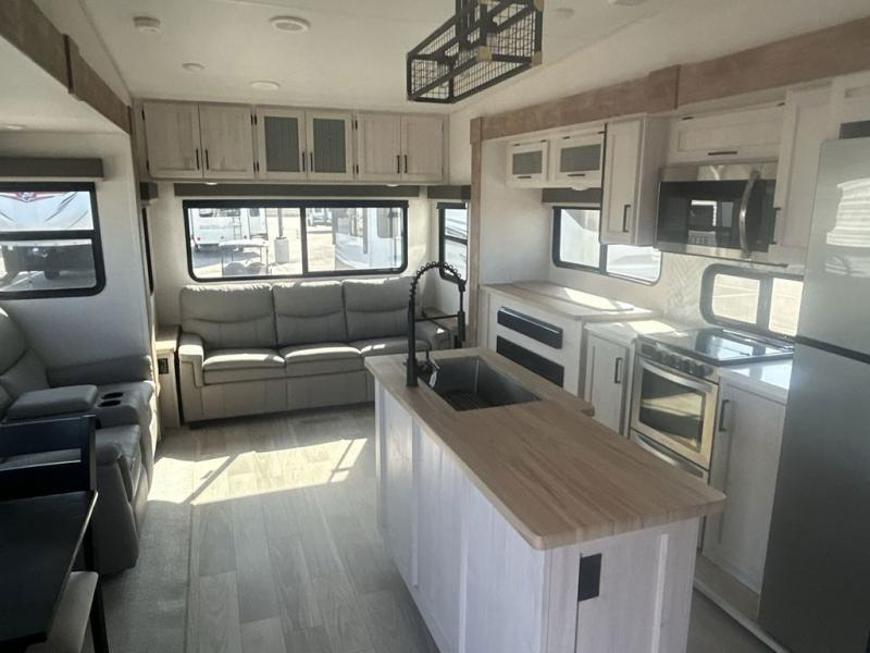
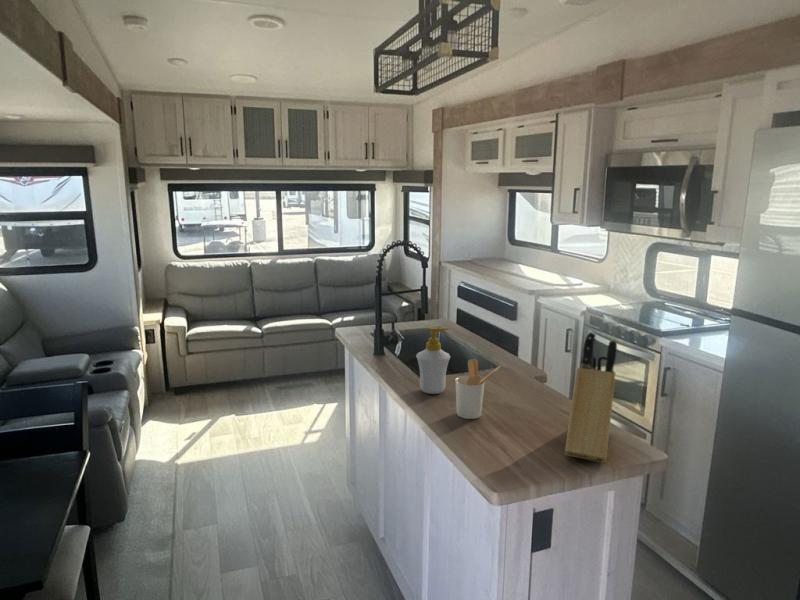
+ utensil holder (477, 389)
+ knife block (593, 391)
+ soap bottle (433, 359)
